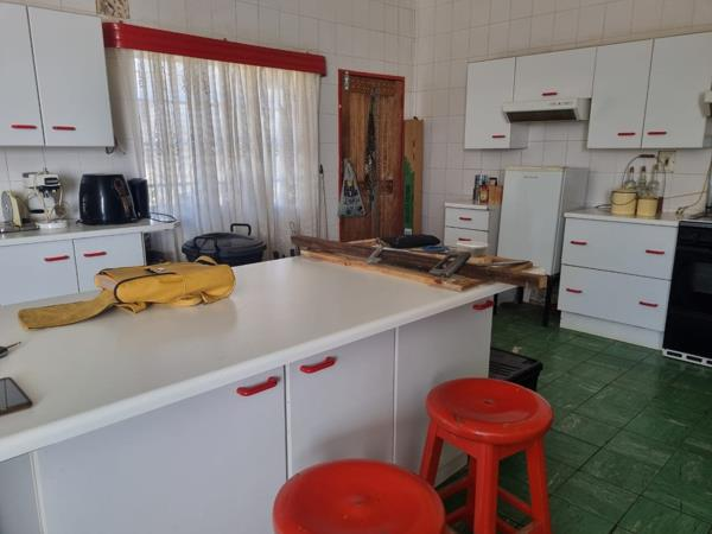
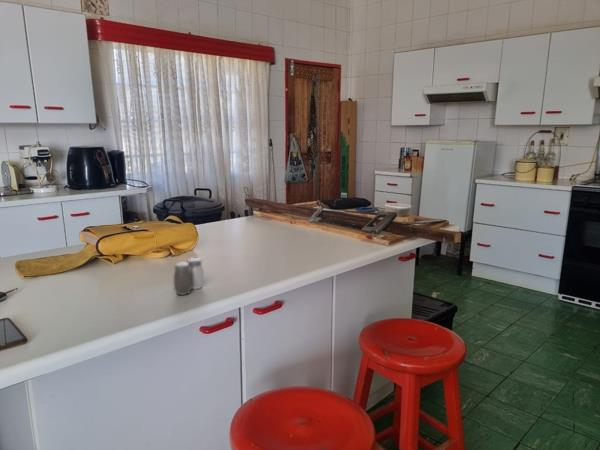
+ salt and pepper shaker (188, 275)
